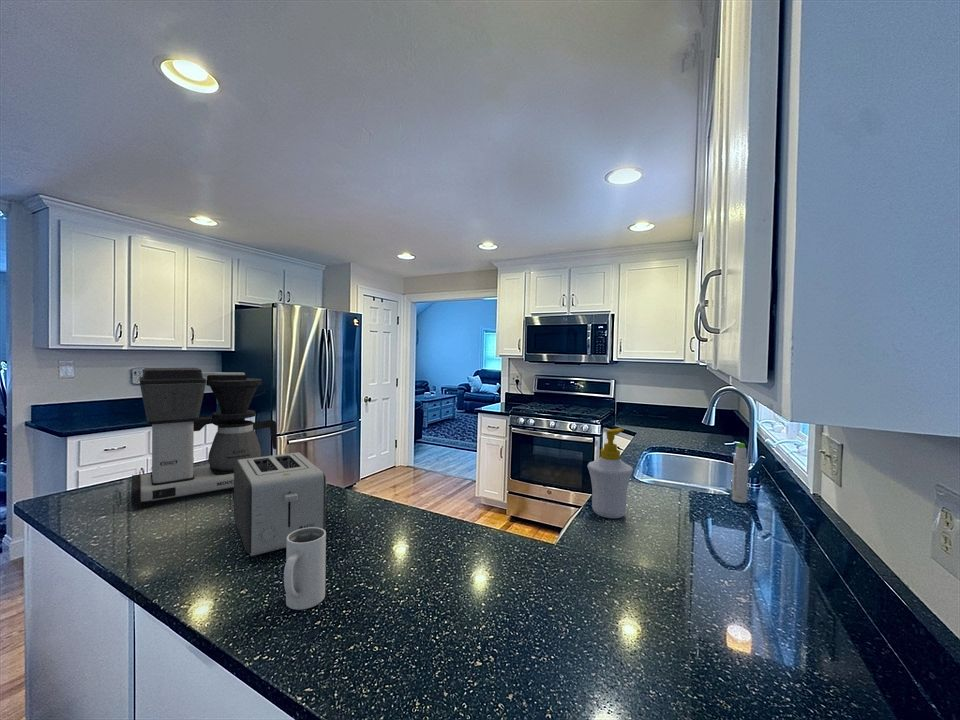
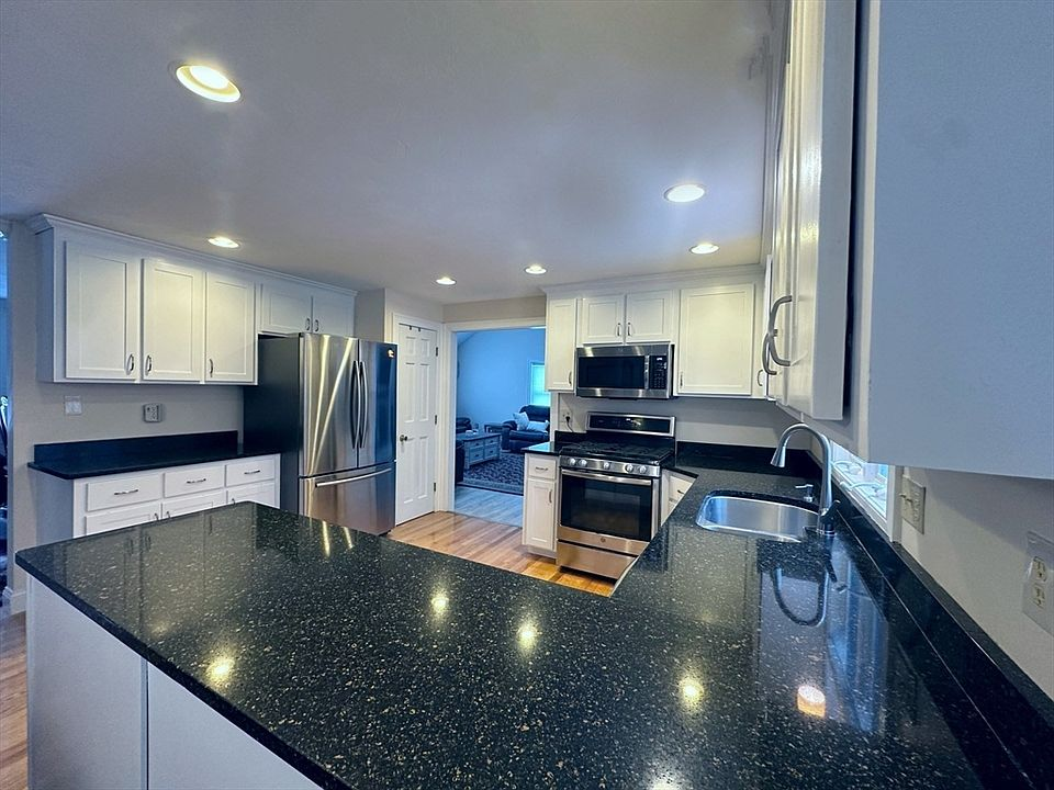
- toaster (278, 499)
- bottle (740, 472)
- soap bottle (609, 471)
- coffee maker (210, 423)
- mug (301, 571)
